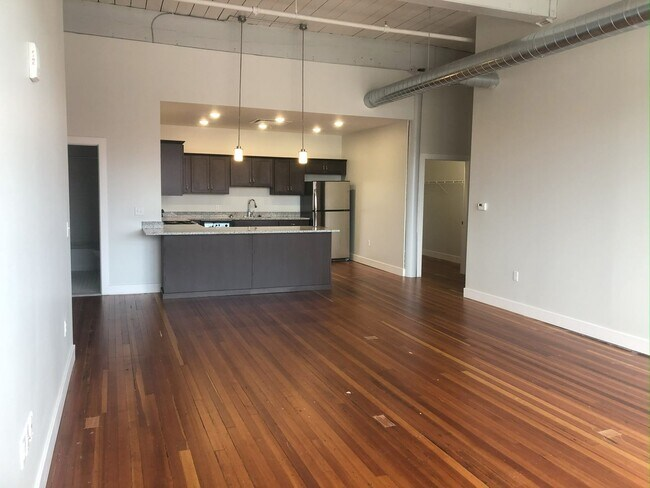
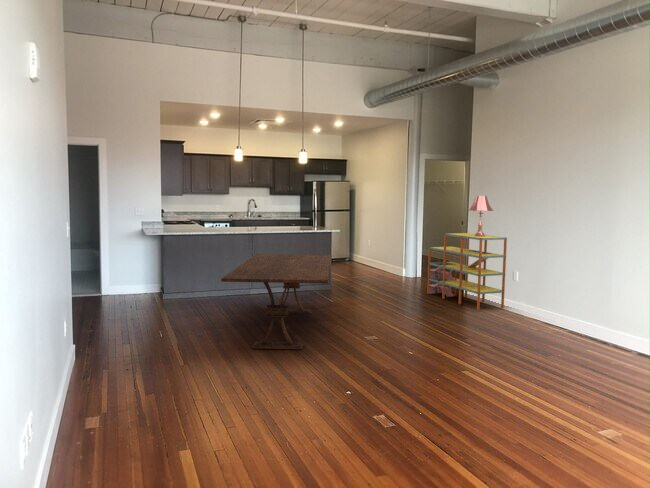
+ storage shelf (464, 268)
+ table lamp (480, 215)
+ dining table (286, 296)
